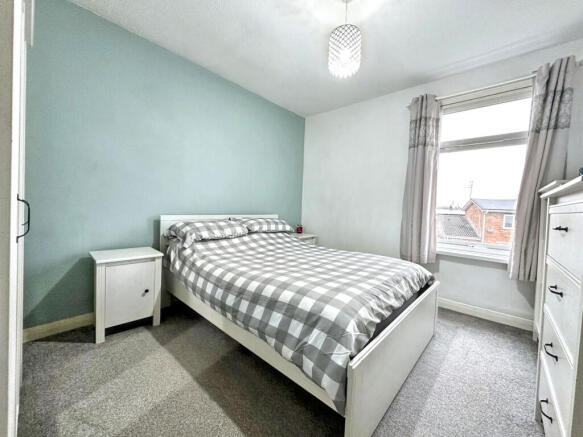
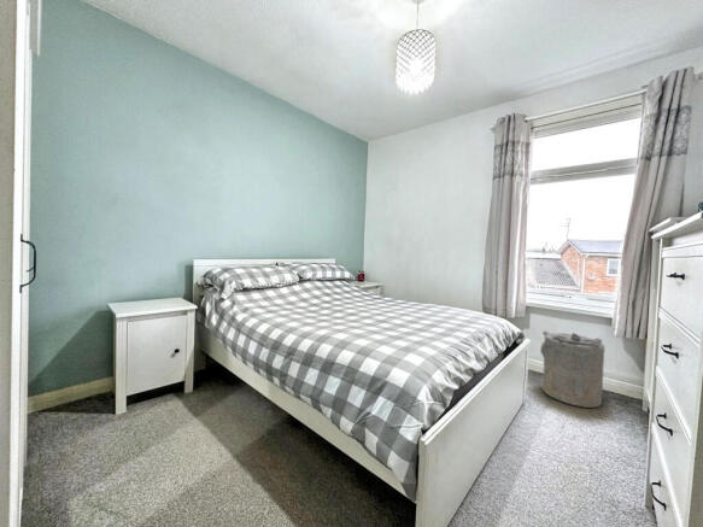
+ laundry hamper (569, 363)
